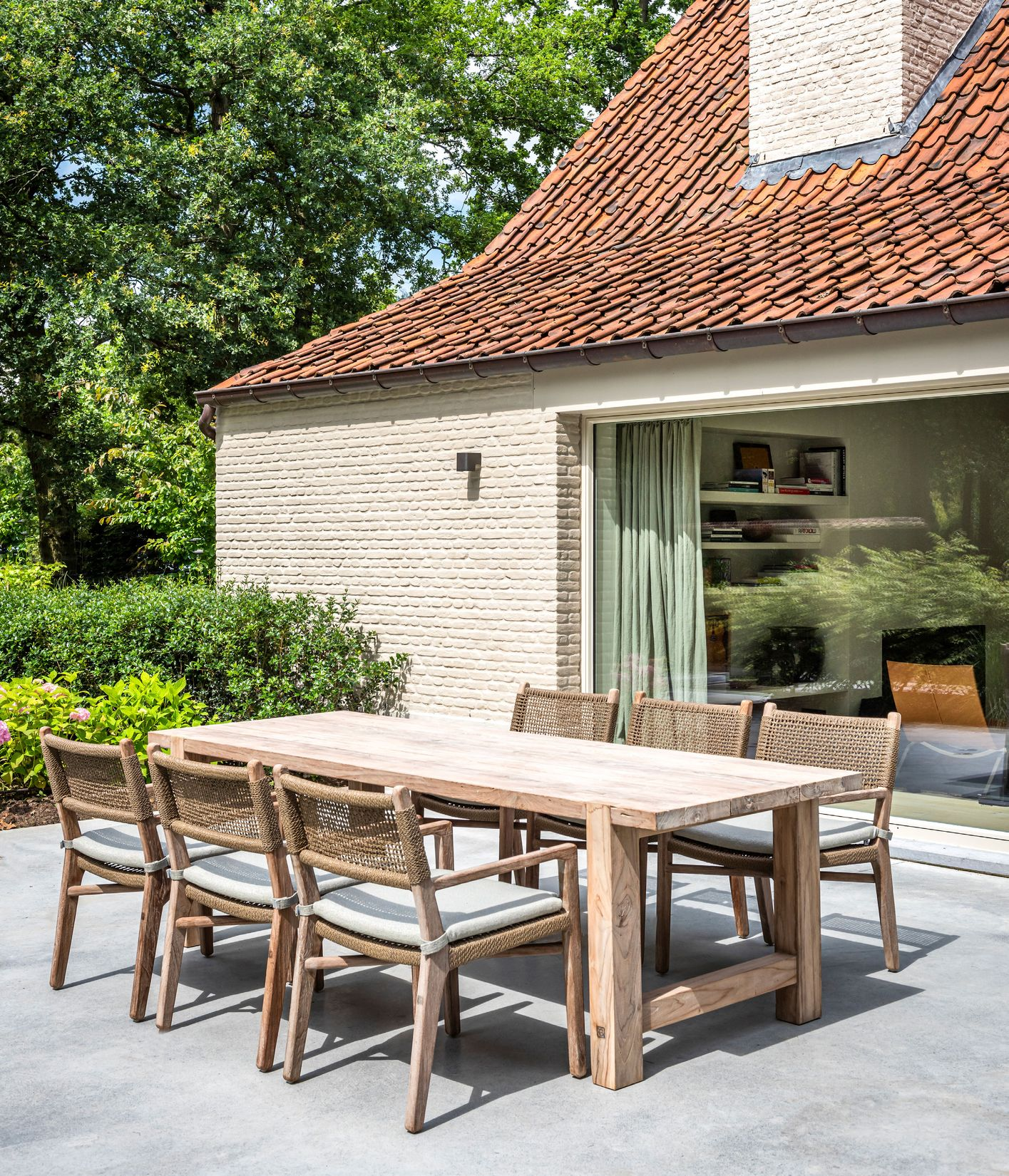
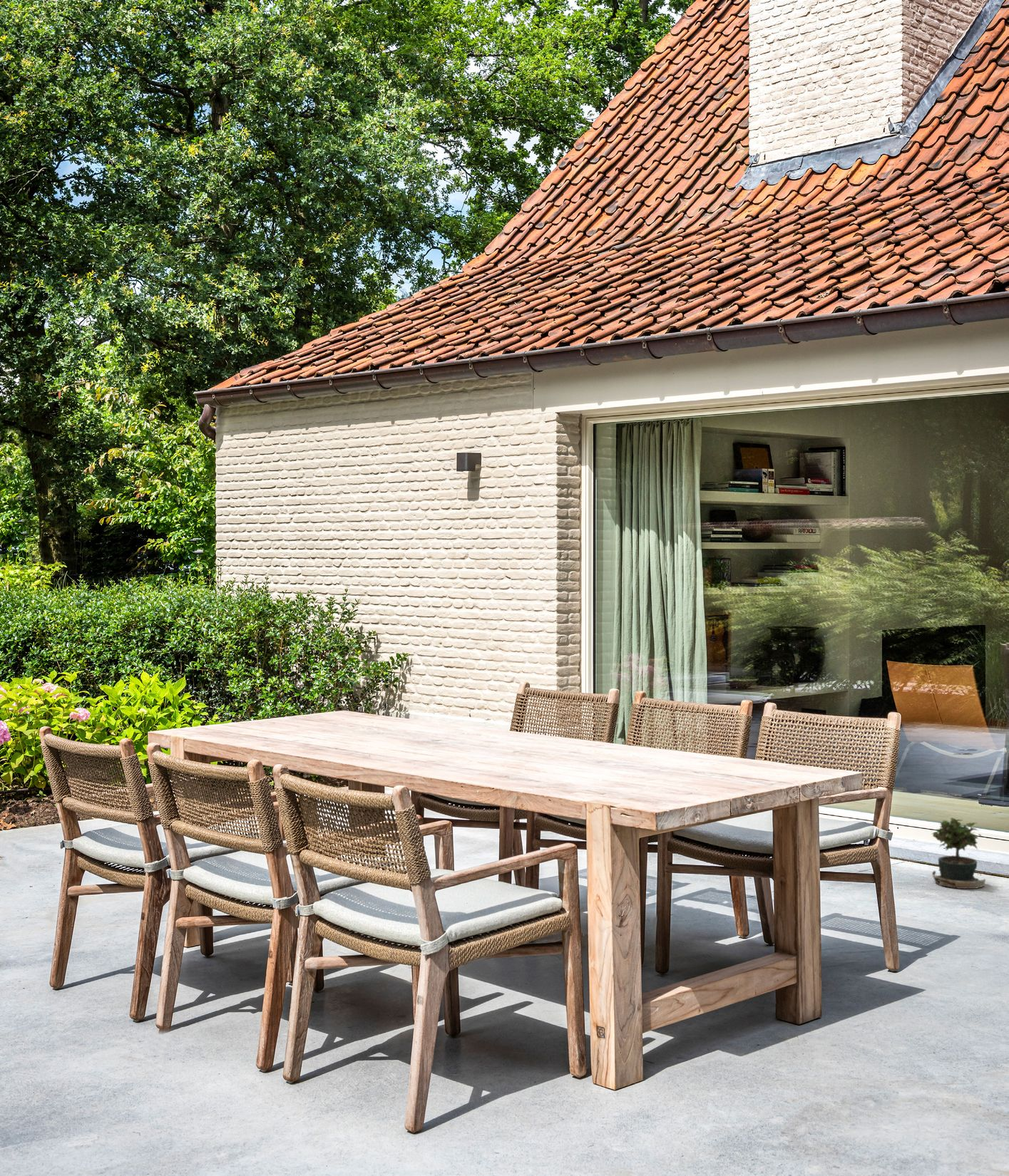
+ potted plant (953, 847)
